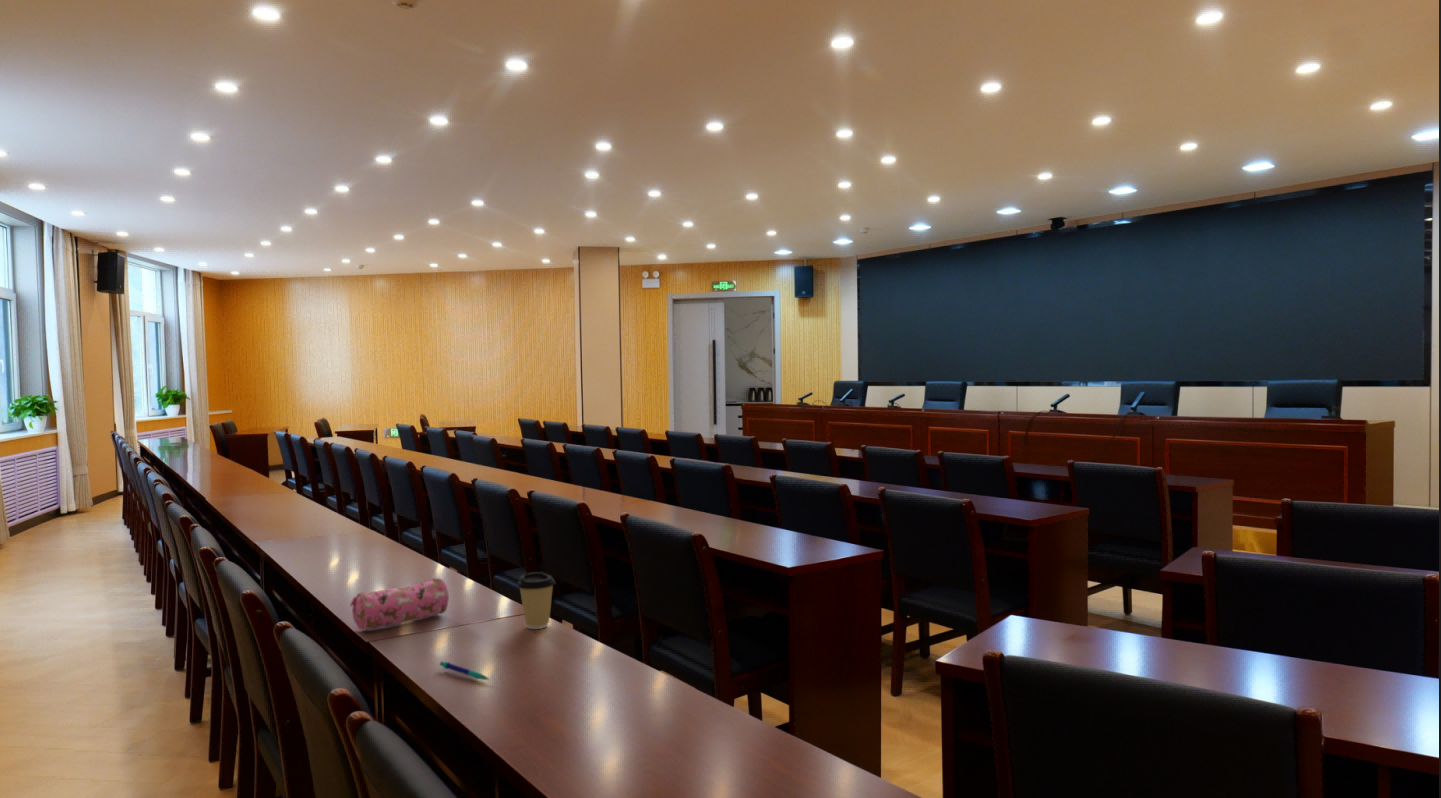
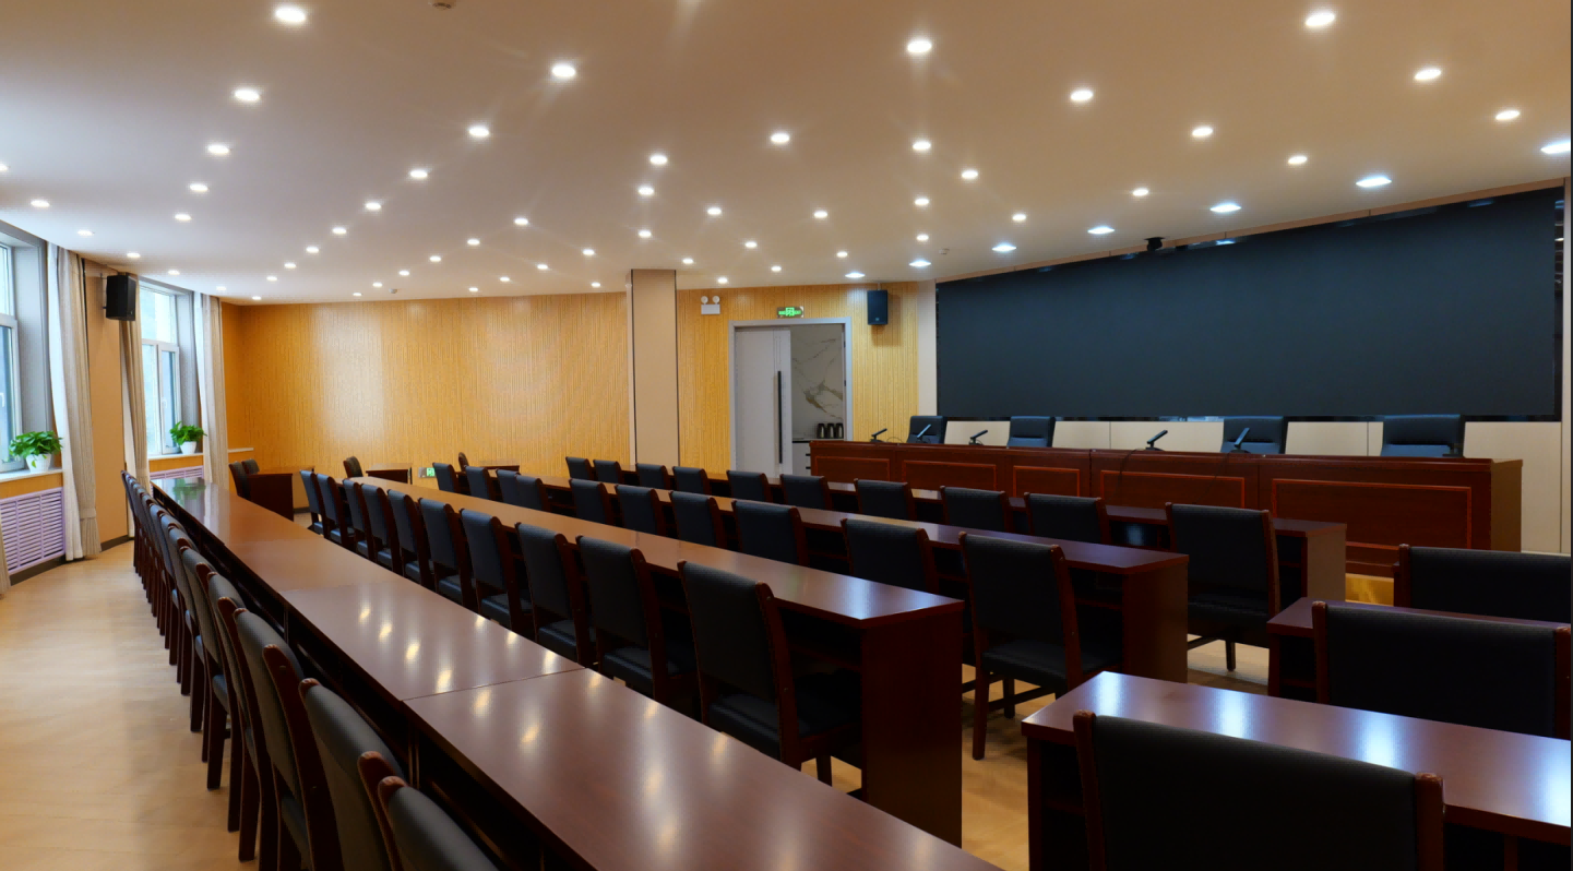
- pen (464, 670)
- pencil case (400, 603)
- coffee cup (536, 600)
